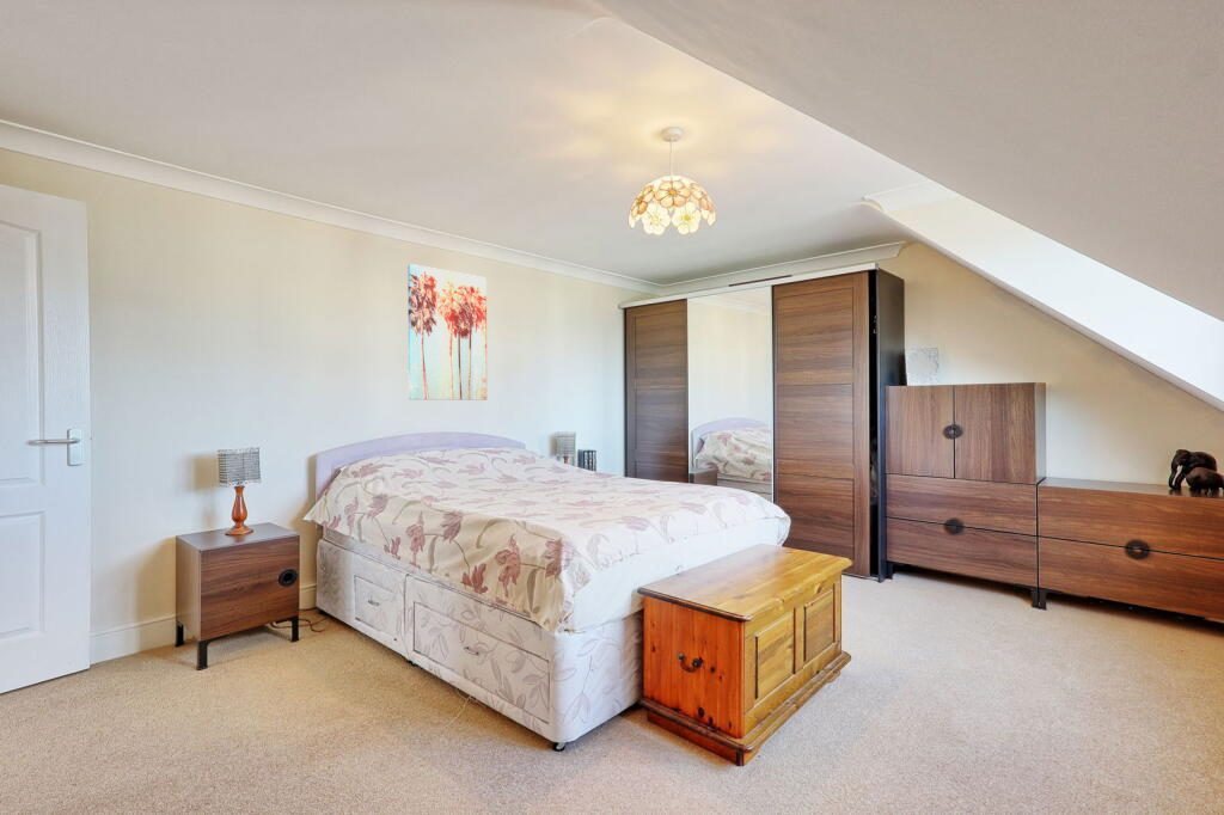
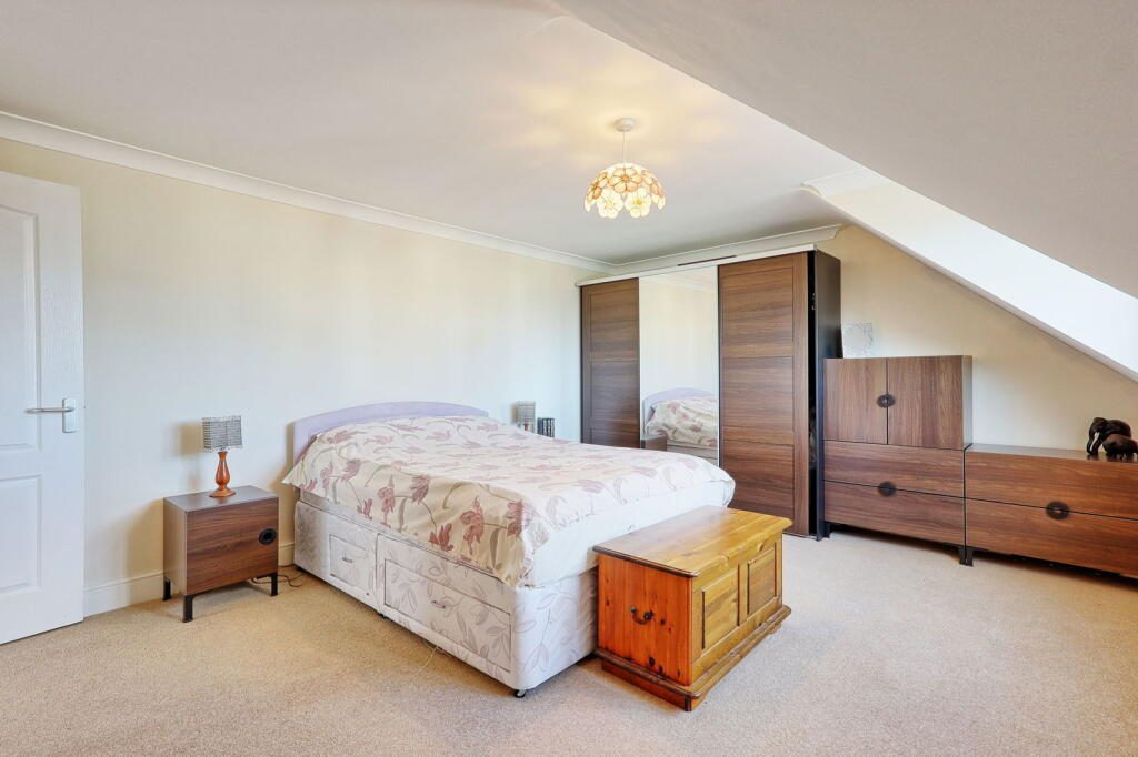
- wall art (449, 335)
